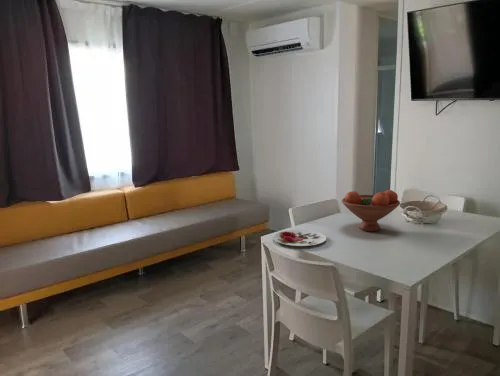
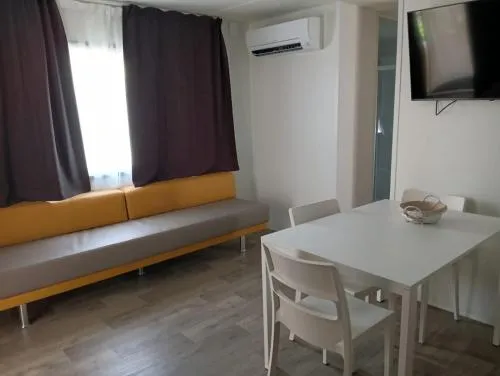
- plate (299, 237)
- fruit bowl (370, 209)
